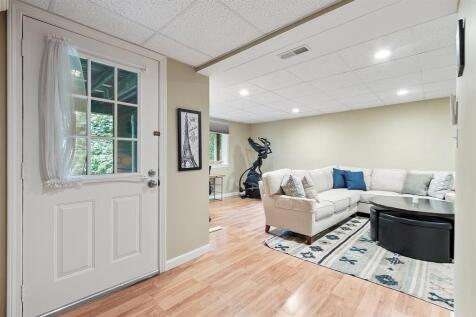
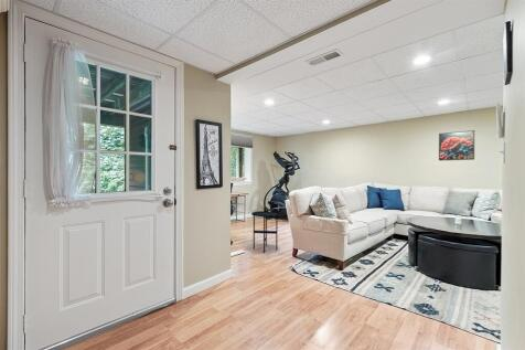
+ side table (265, 231)
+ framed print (456, 146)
